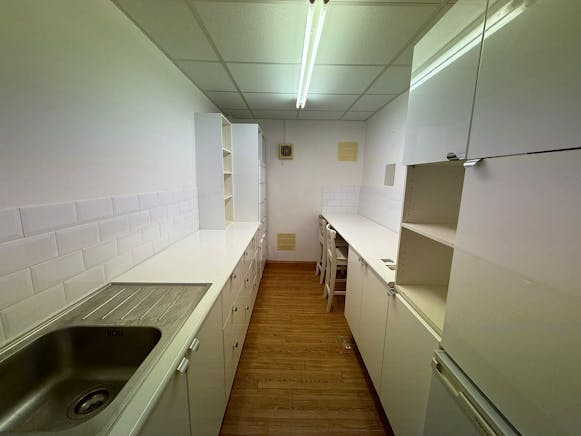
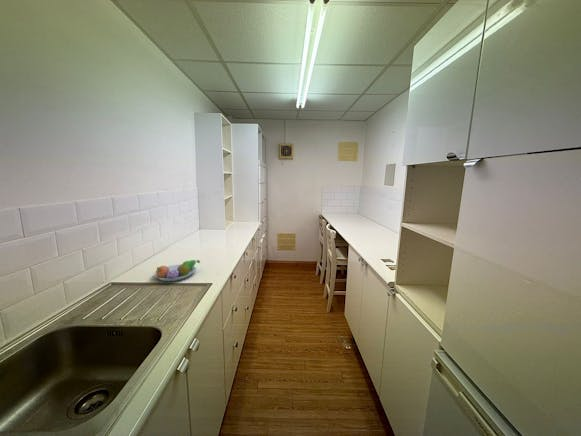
+ fruit bowl (177, 267)
